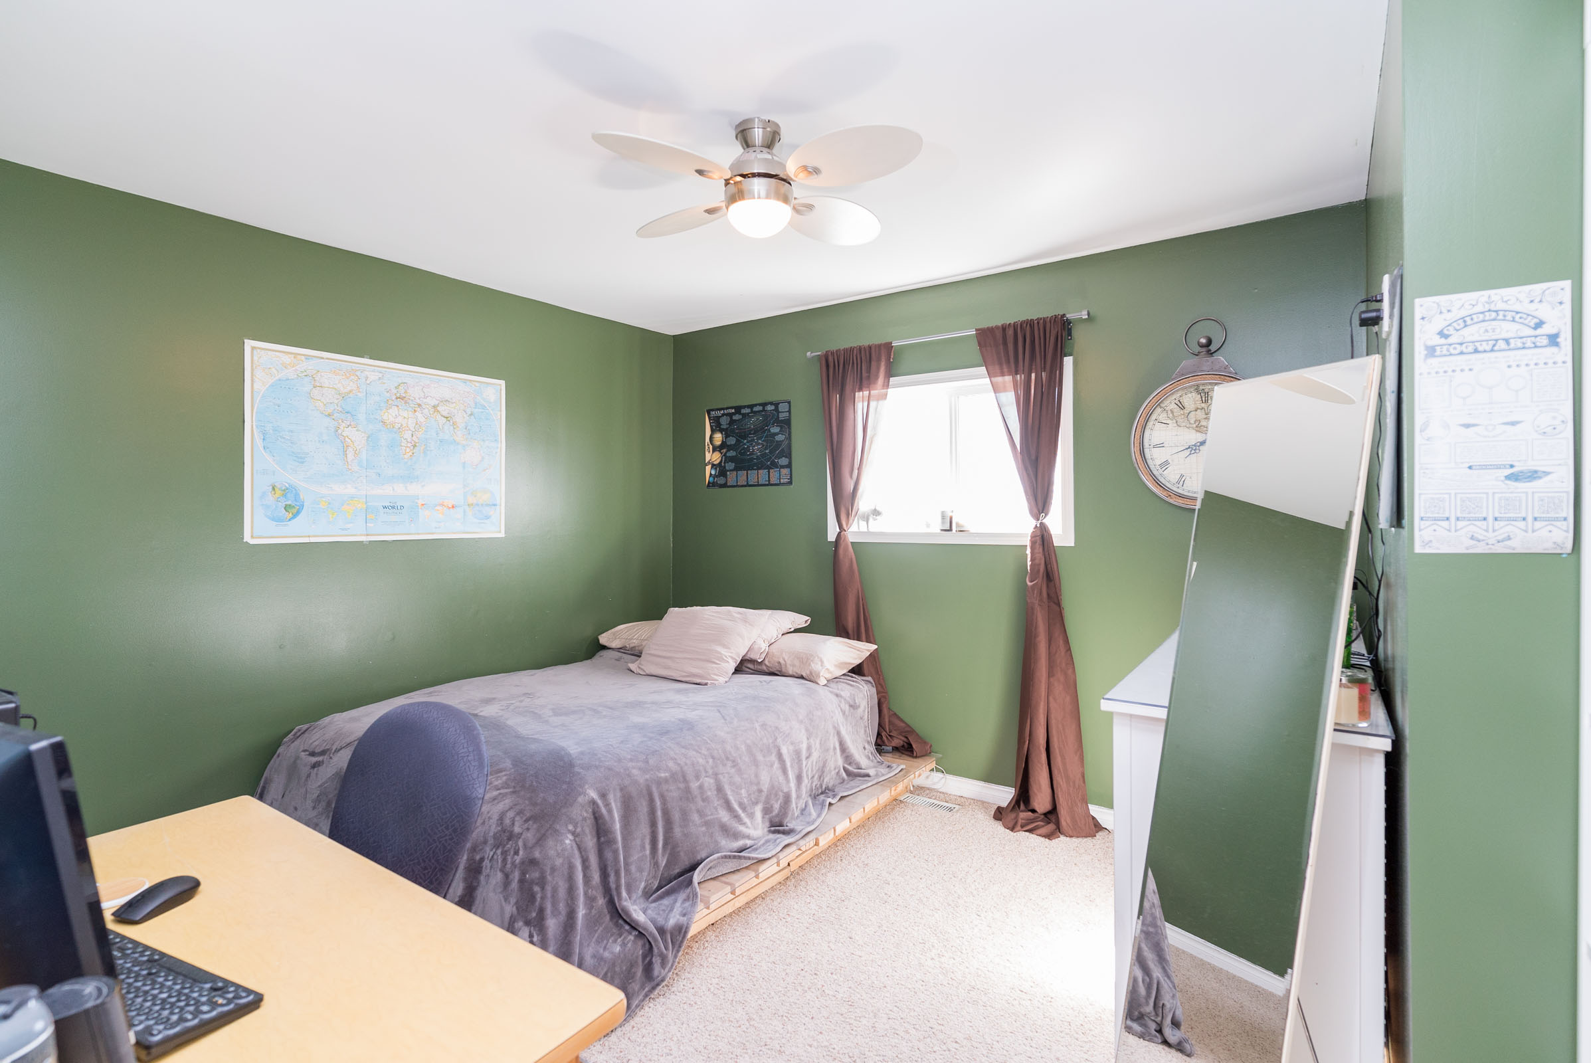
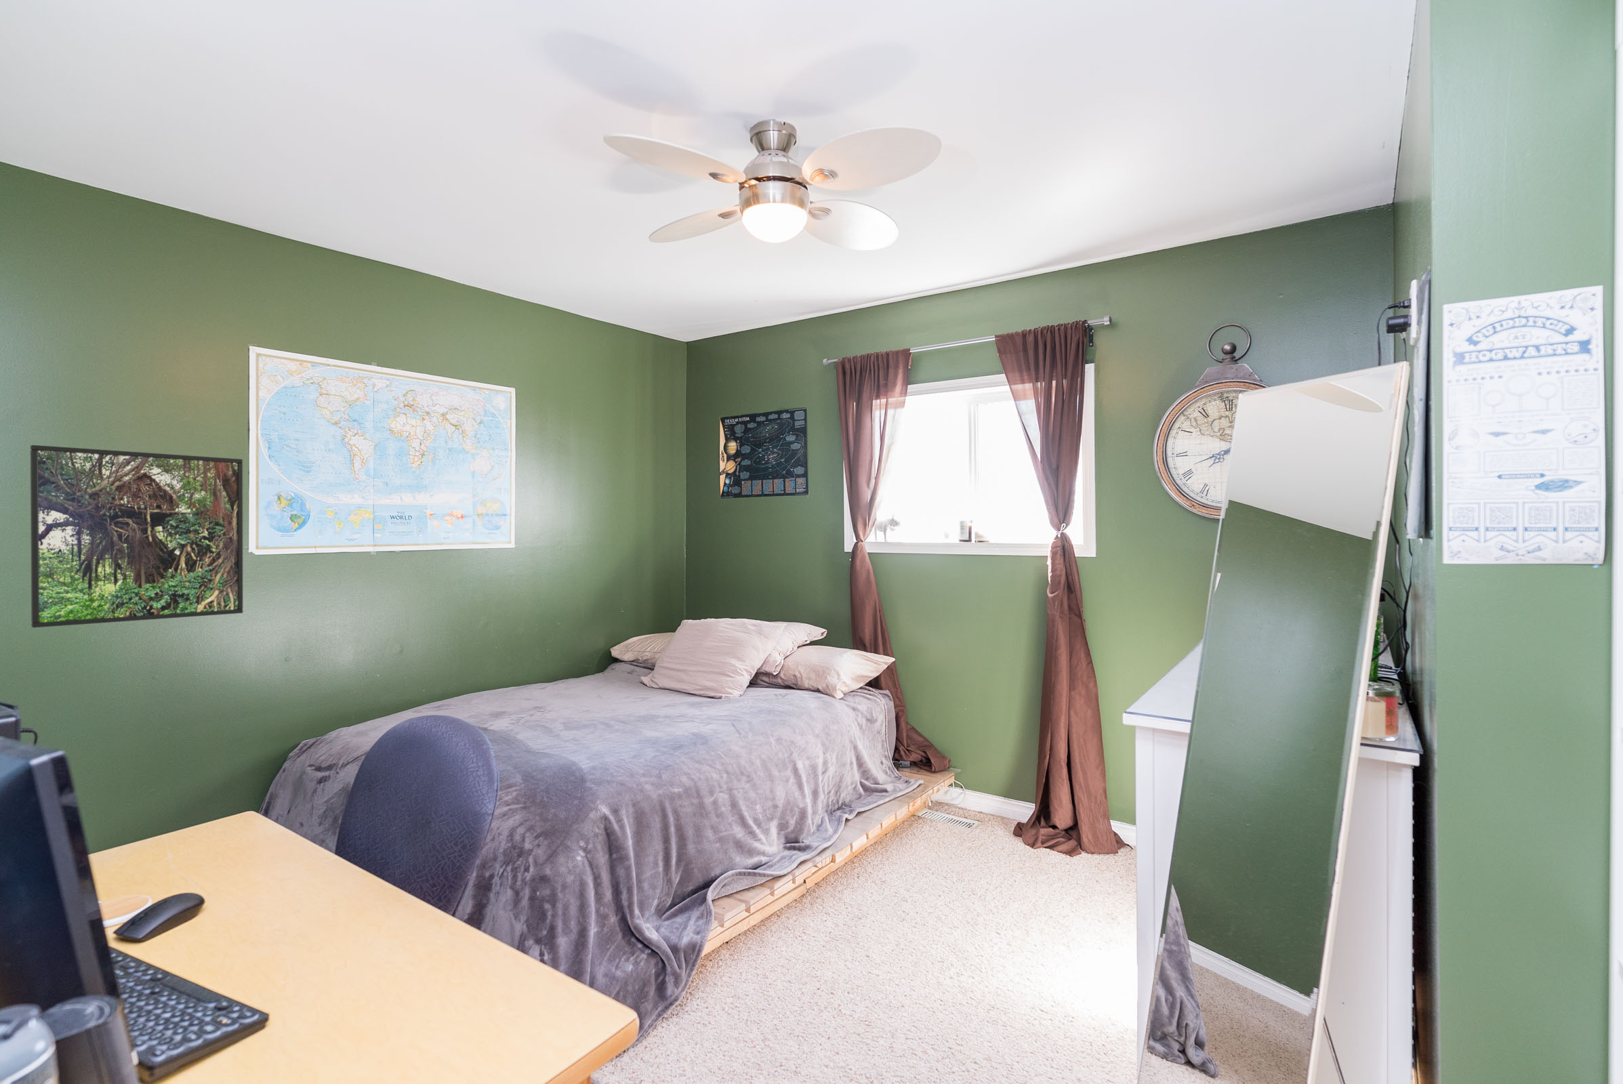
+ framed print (145, 536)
